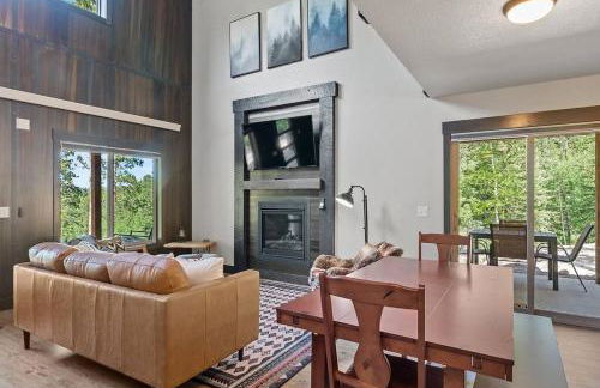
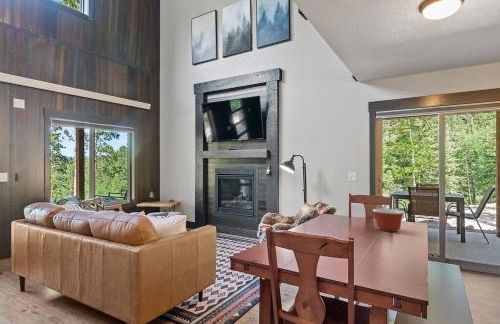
+ mixing bowl (388, 220)
